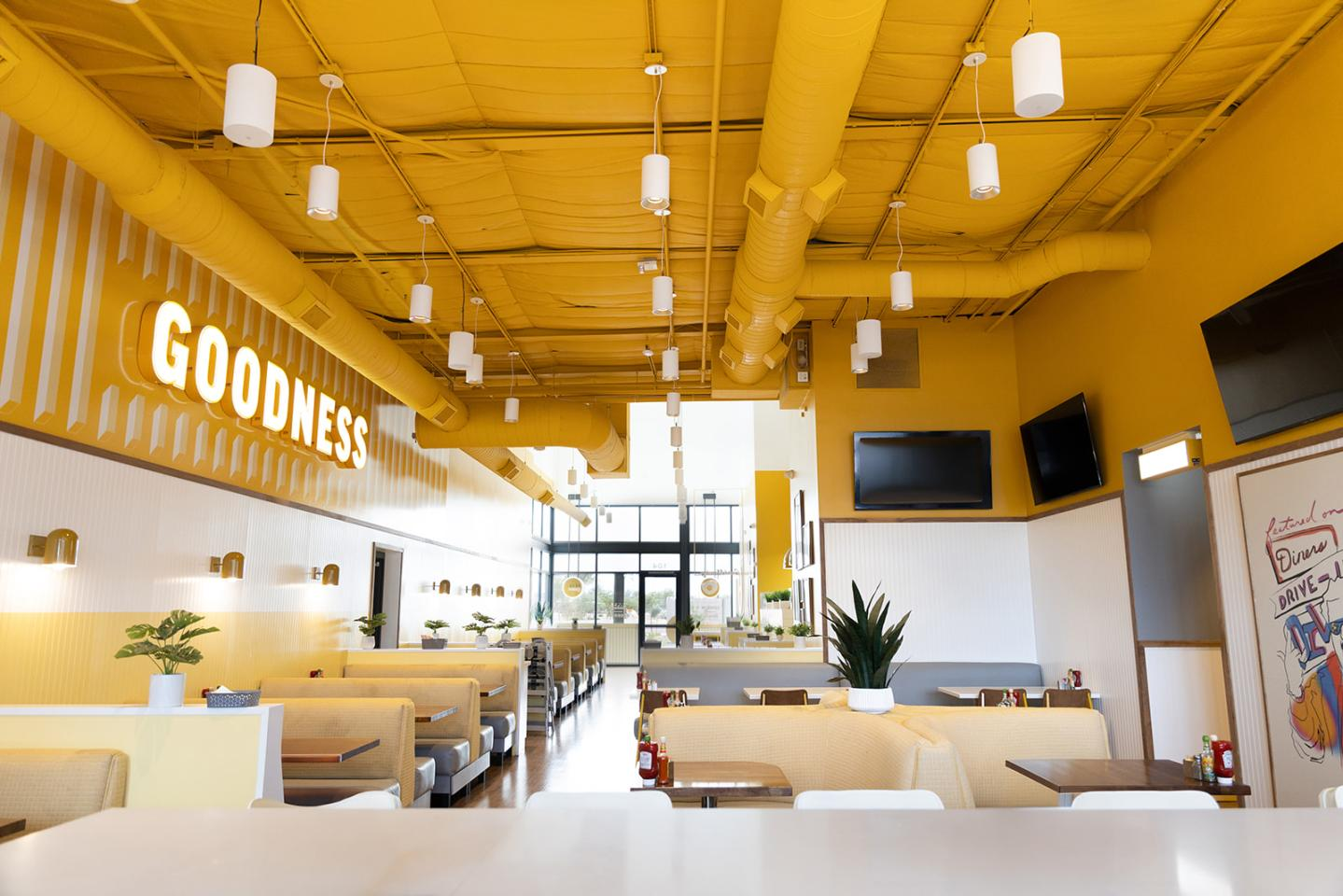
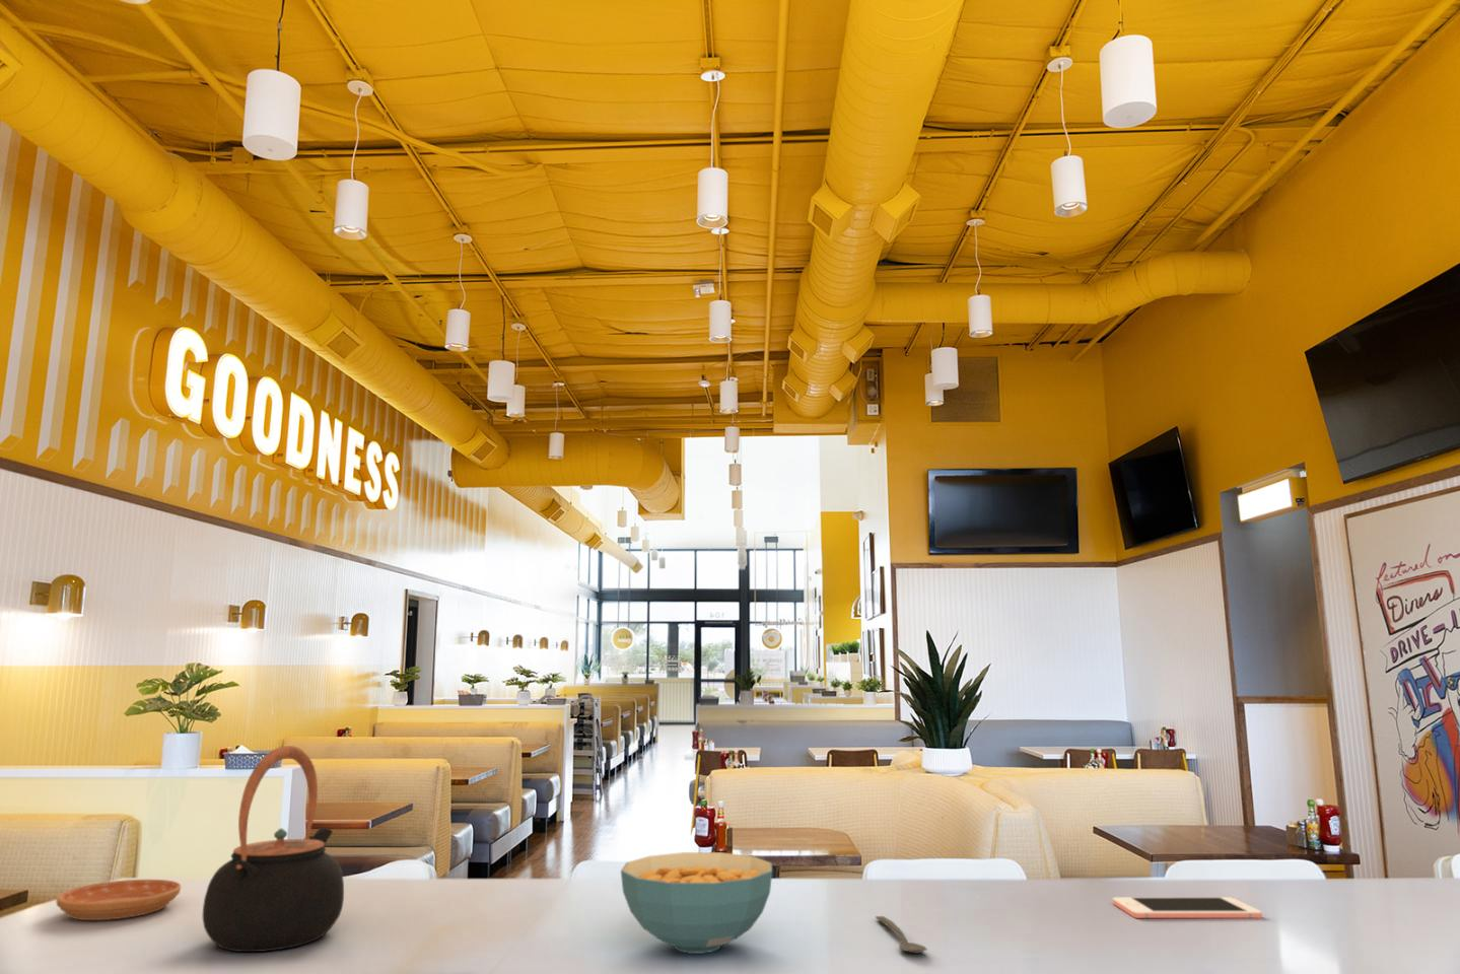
+ spoon (898, 933)
+ cell phone (1185, 907)
+ cereal bowl (697, 906)
+ teapot (286, 839)
+ saucer (118, 900)
